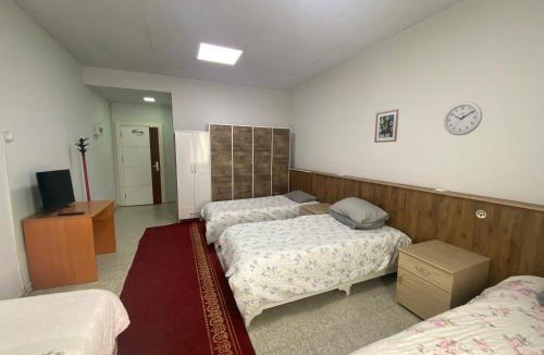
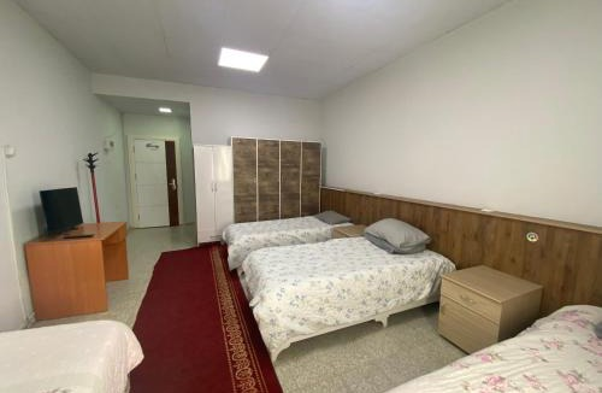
- wall art (385, 126)
- wall clock (461, 119)
